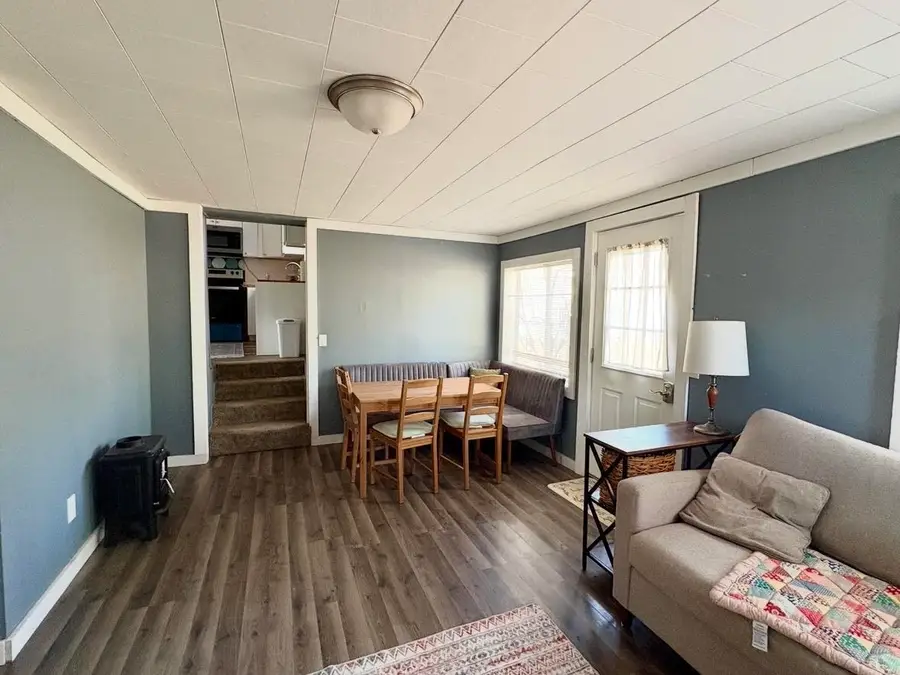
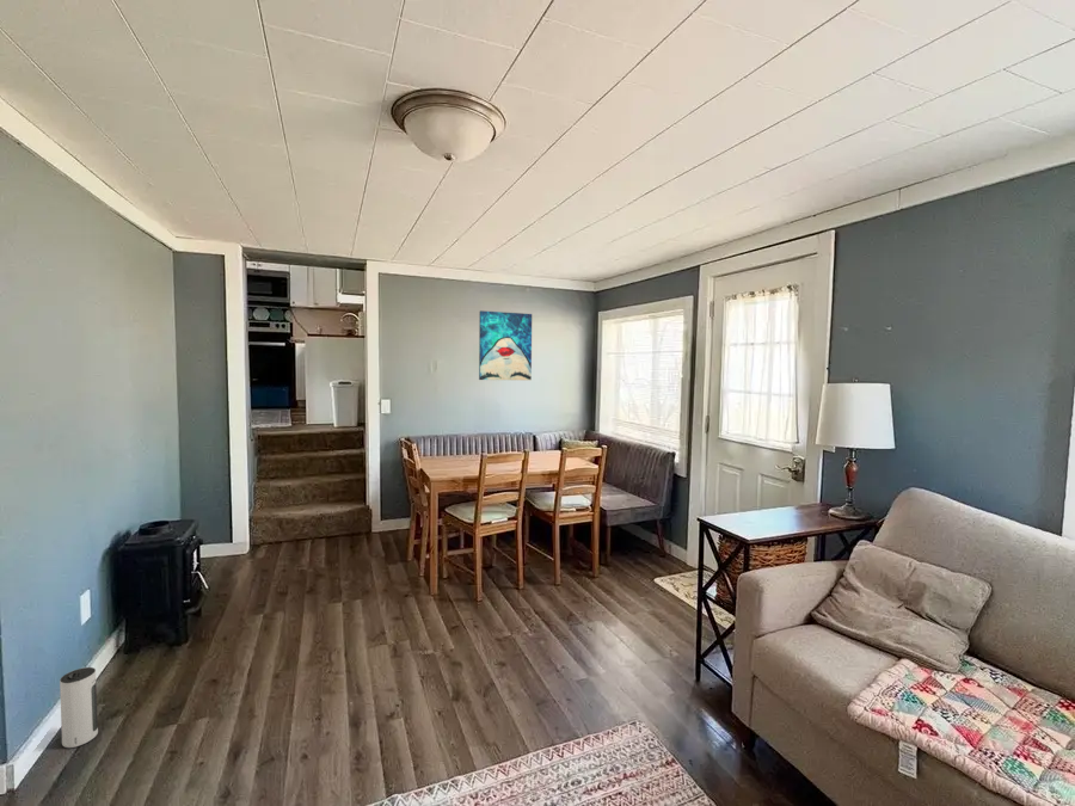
+ speaker (79, 706)
+ wall art (505, 346)
